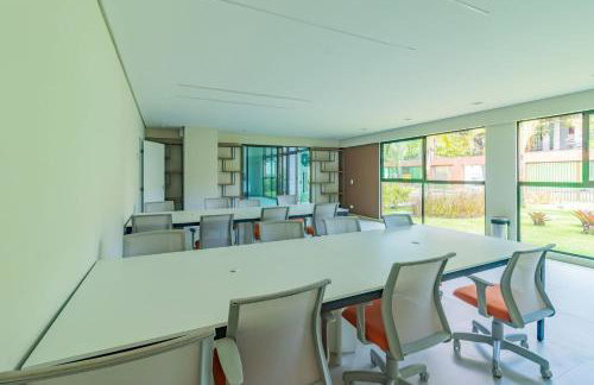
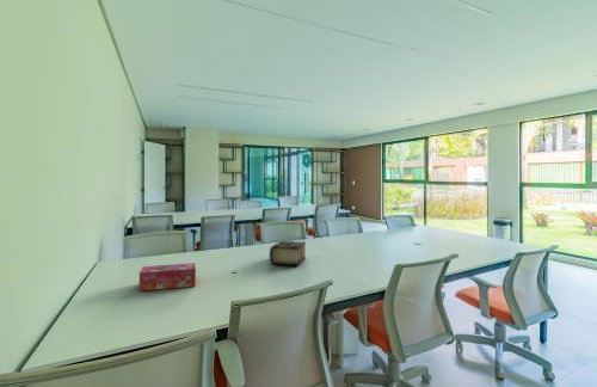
+ tissue box (168, 276)
+ book (288, 251)
